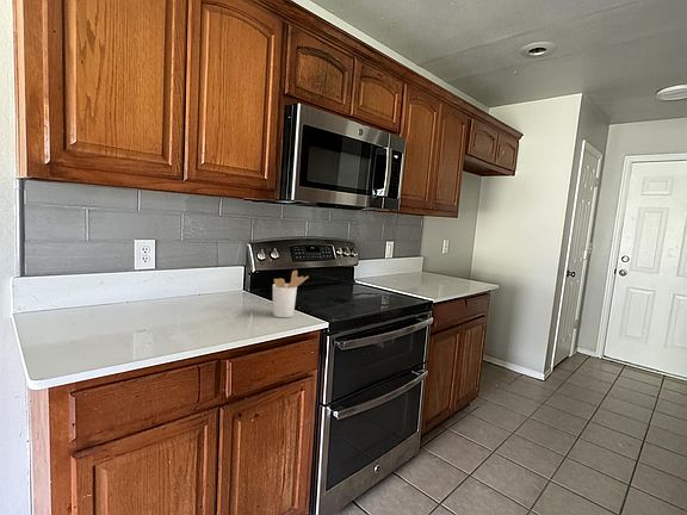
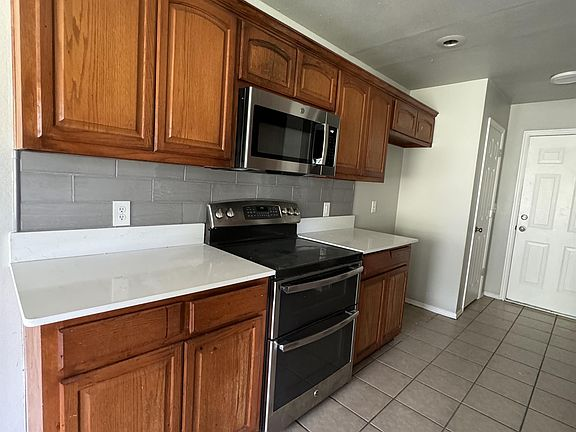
- utensil holder (289, 293)
